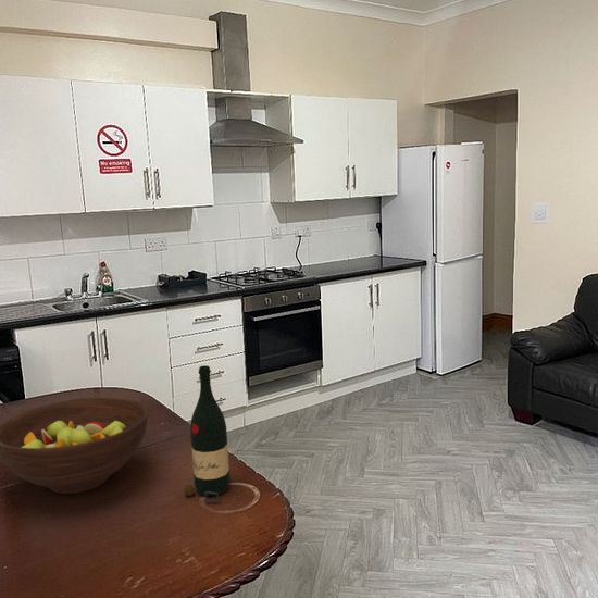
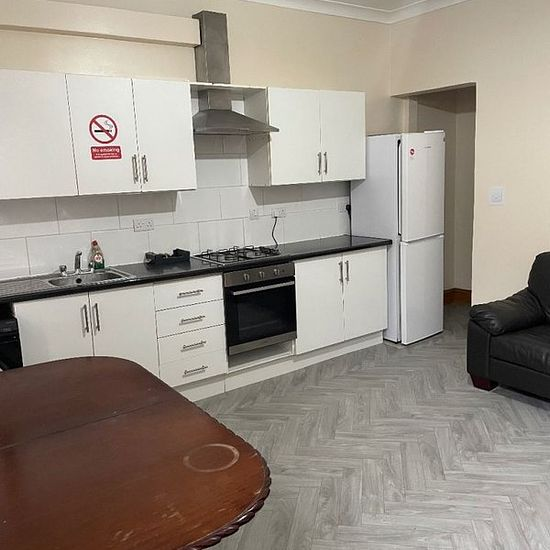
- wine bottle (203, 433)
- fruit bowl (76, 451)
